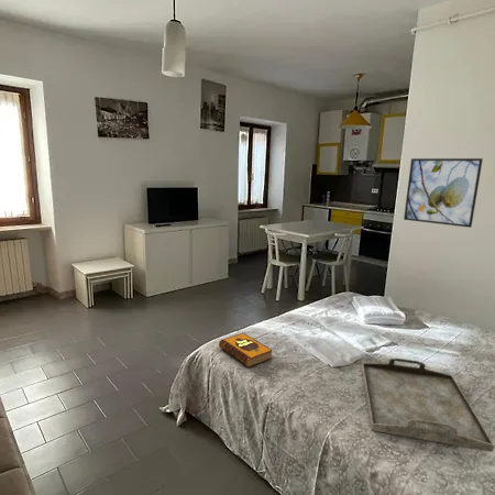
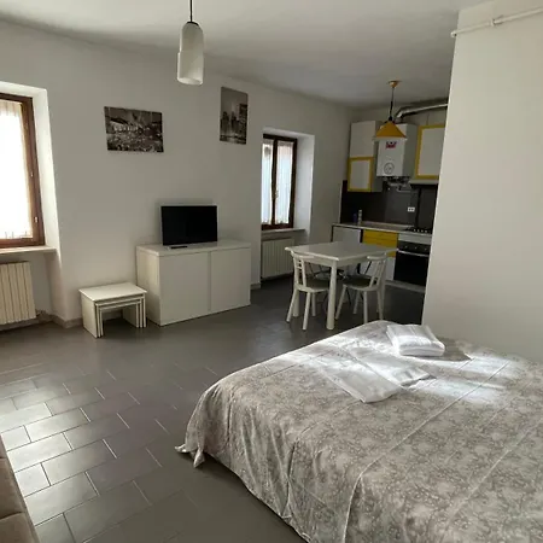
- hardback book (244, 349)
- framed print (440, 191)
- serving tray (417, 394)
